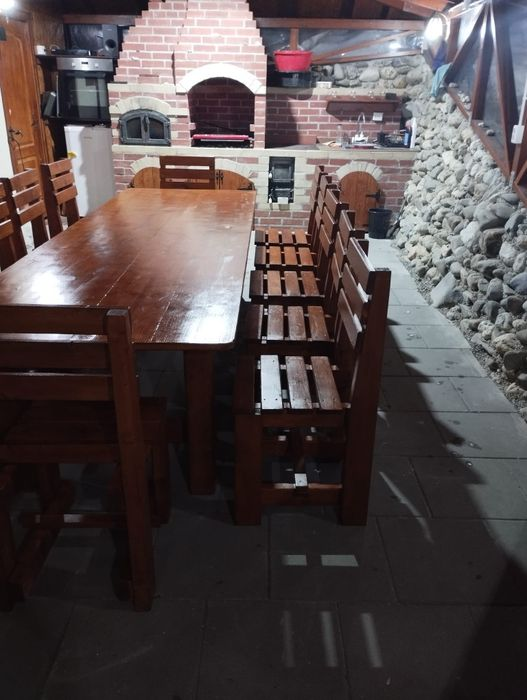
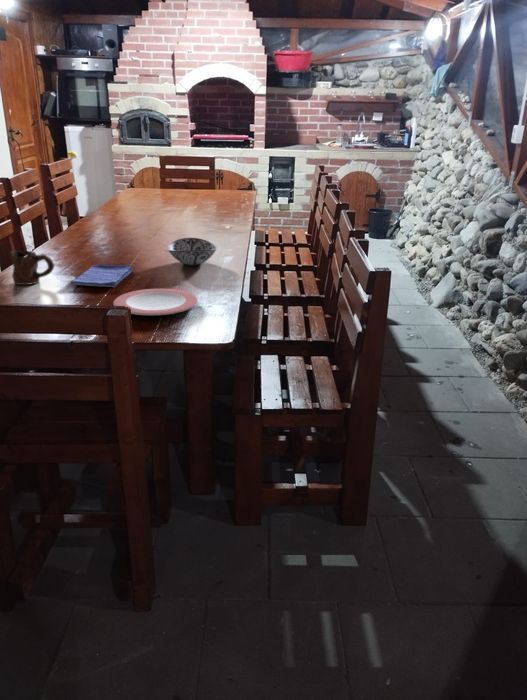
+ plate (156, 303)
+ dish towel (103, 274)
+ decorative bowl (192, 253)
+ mug (33, 266)
